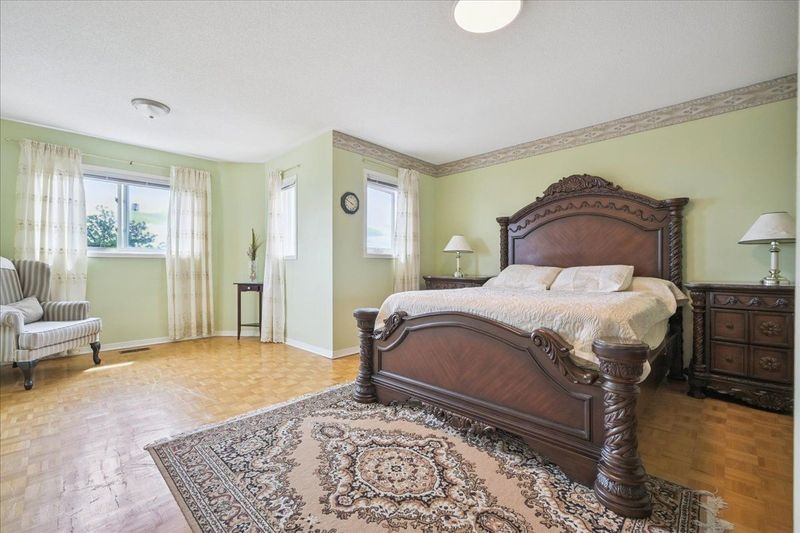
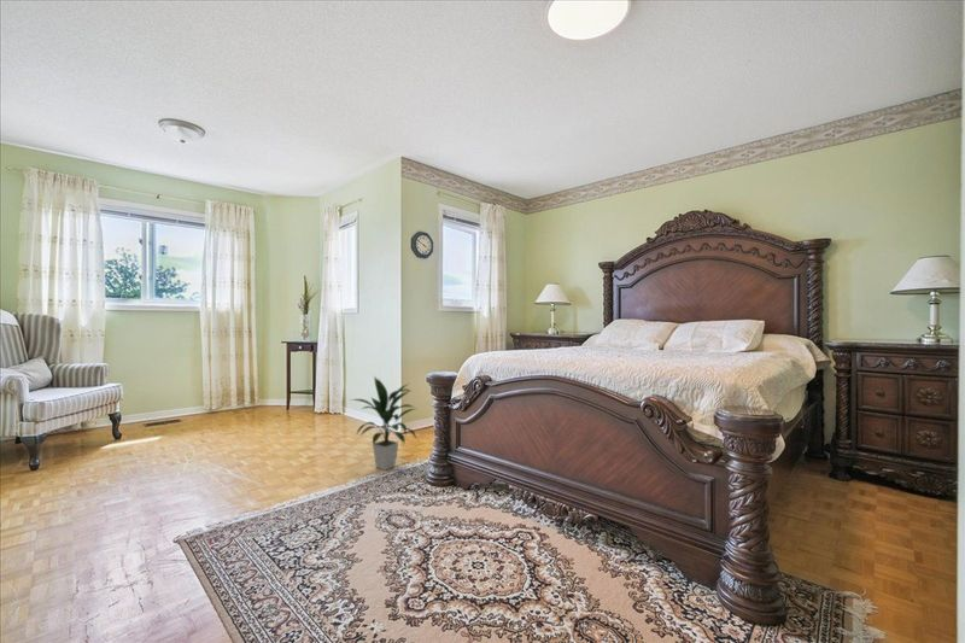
+ indoor plant (388, 421)
